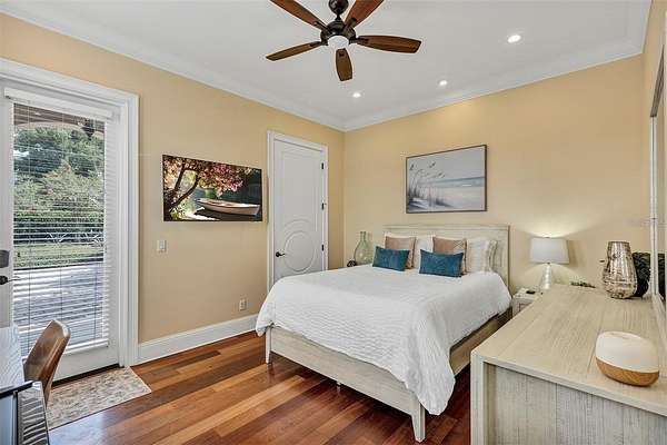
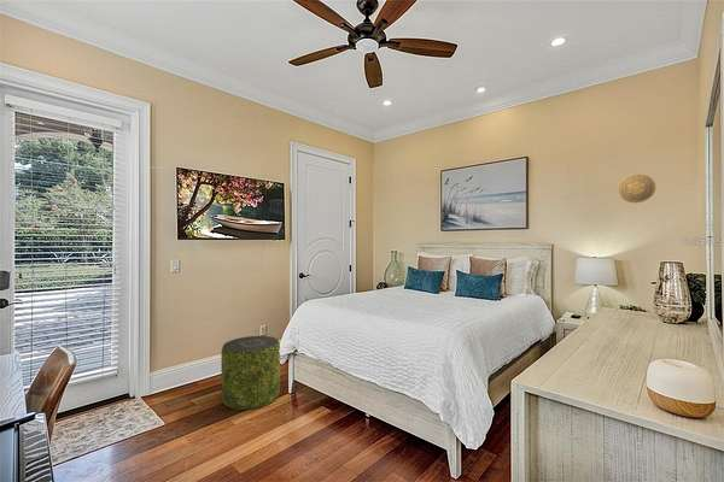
+ pouf (251, 370)
+ decorative plate (636, 188)
